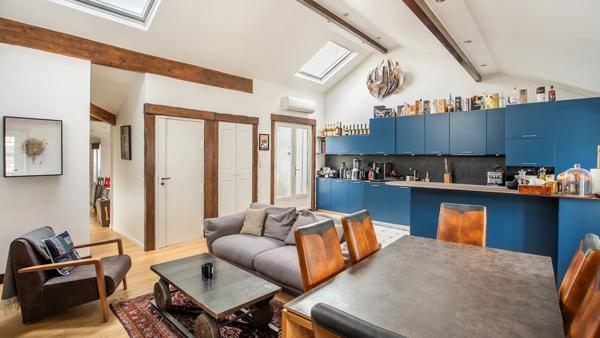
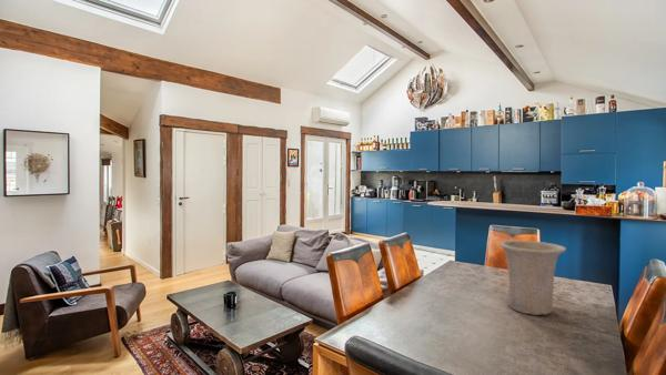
+ vase (531, 276)
